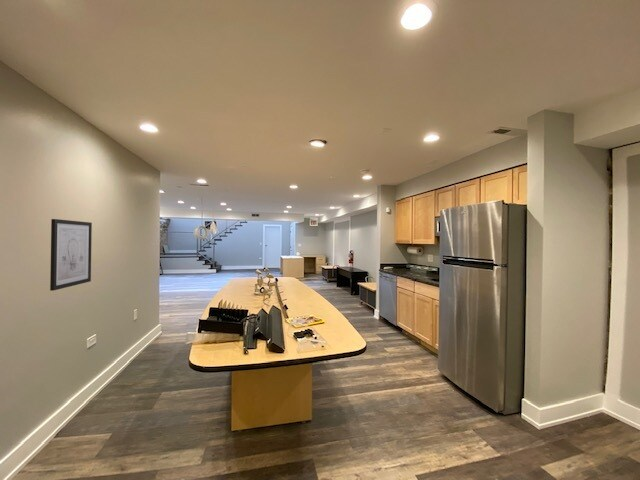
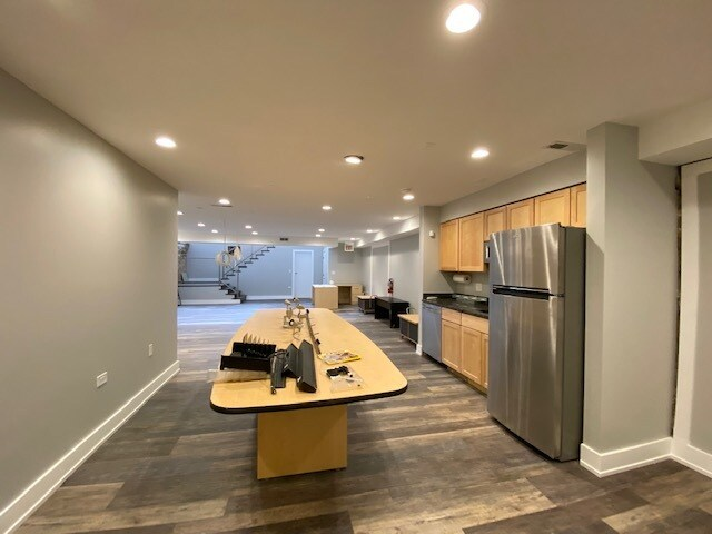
- wall art (73, 253)
